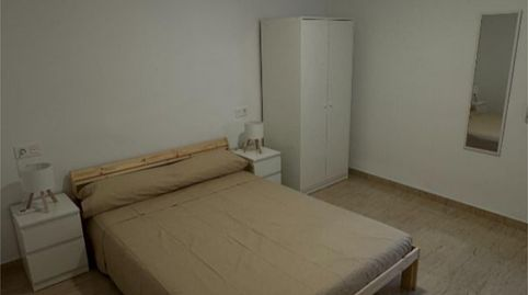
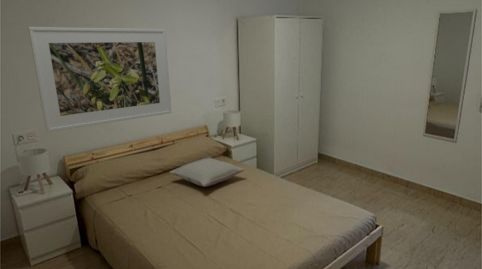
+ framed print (110, 76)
+ pillow (207, 171)
